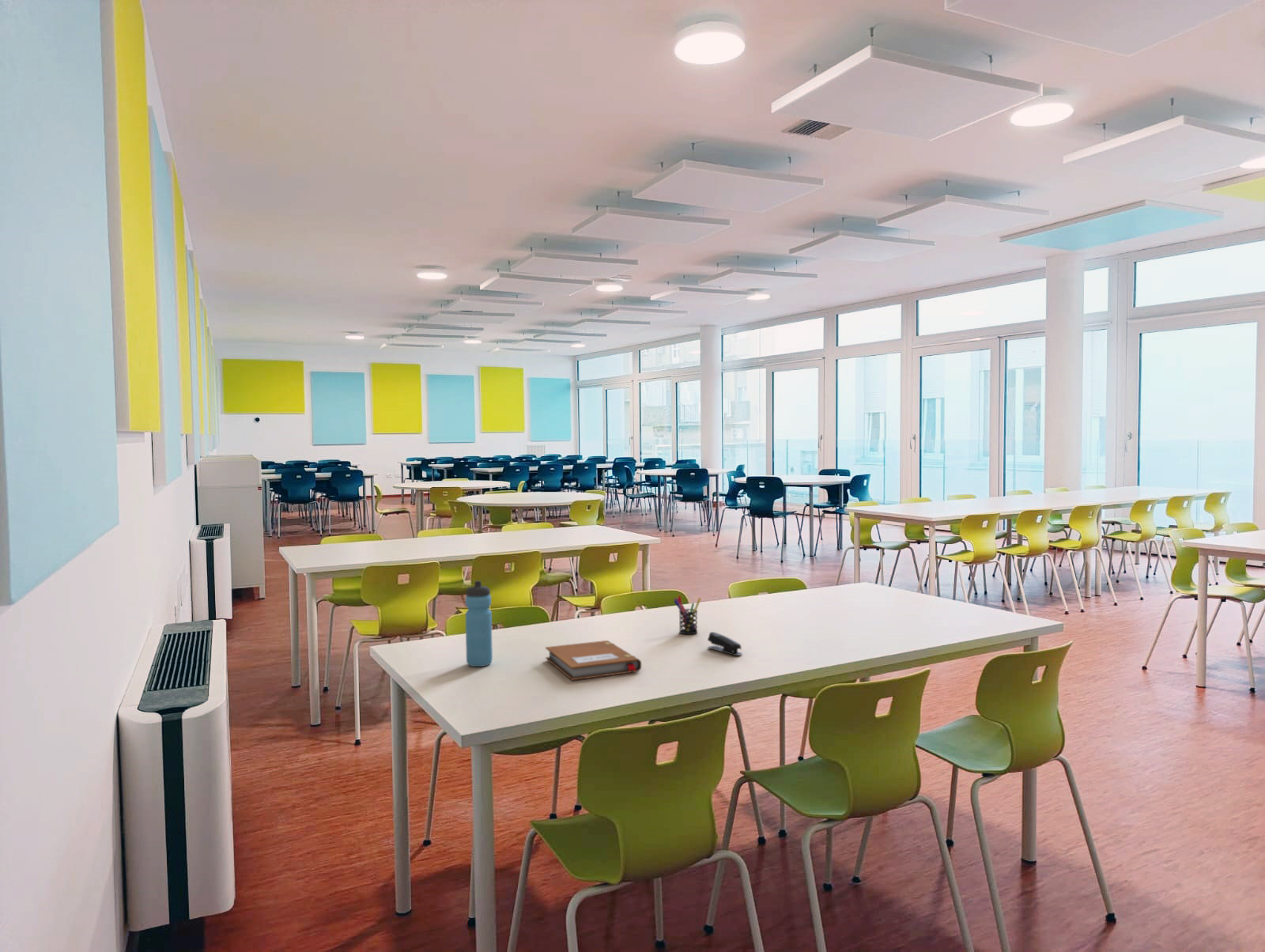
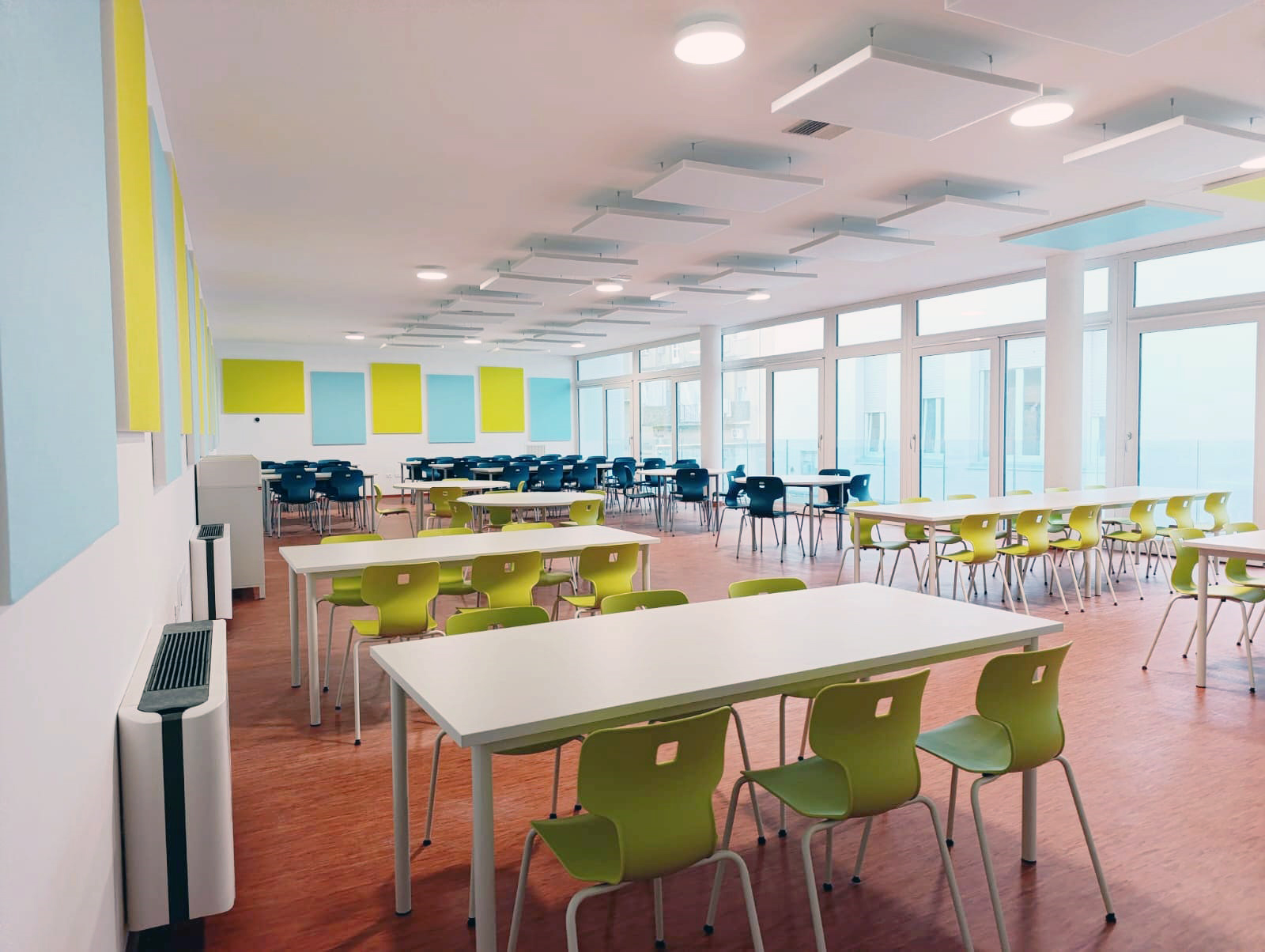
- pen holder (688, 614)
- stapler (724, 643)
- water bottle (478, 622)
- notebook (593, 659)
